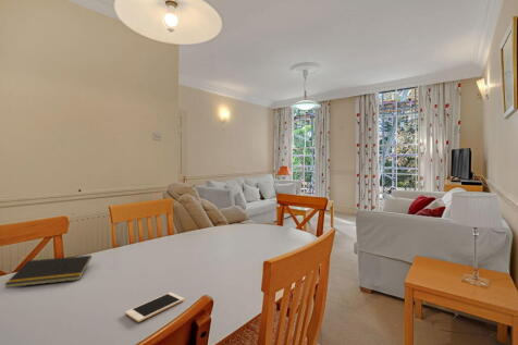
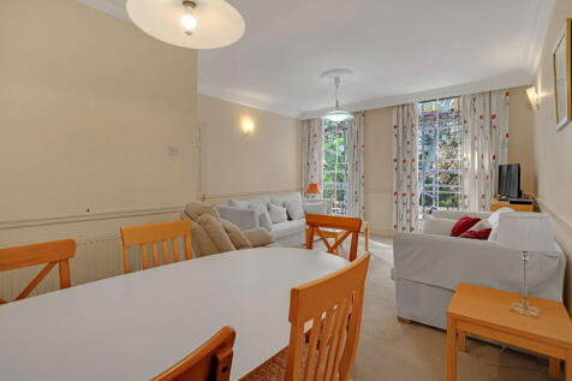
- notepad (52, 269)
- cell phone (156, 305)
